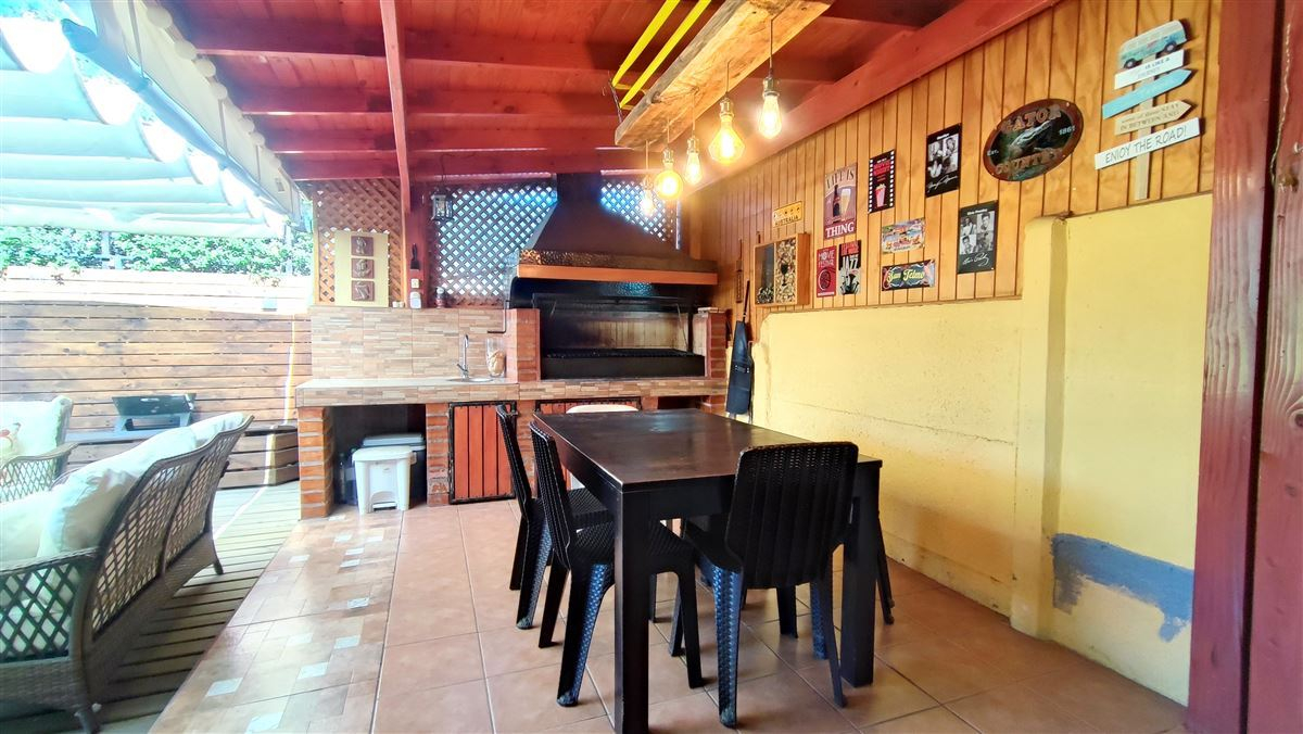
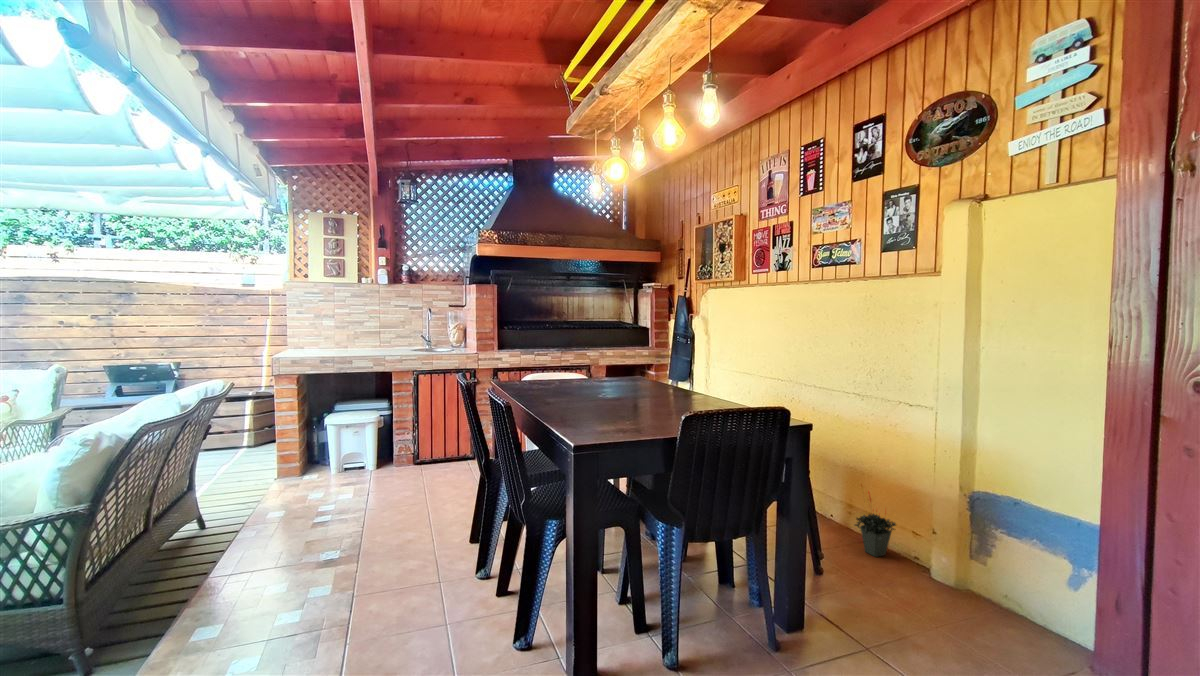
+ potted plant (874, 519)
